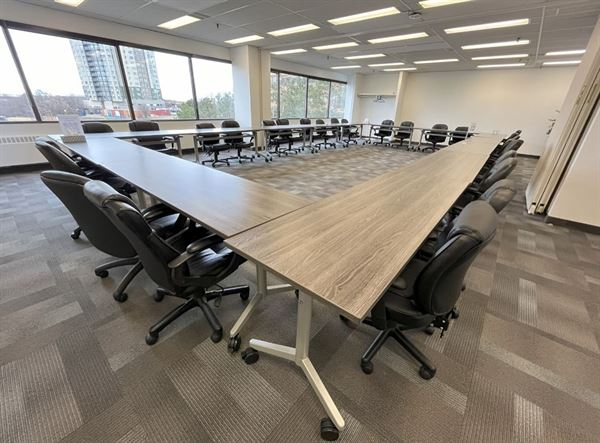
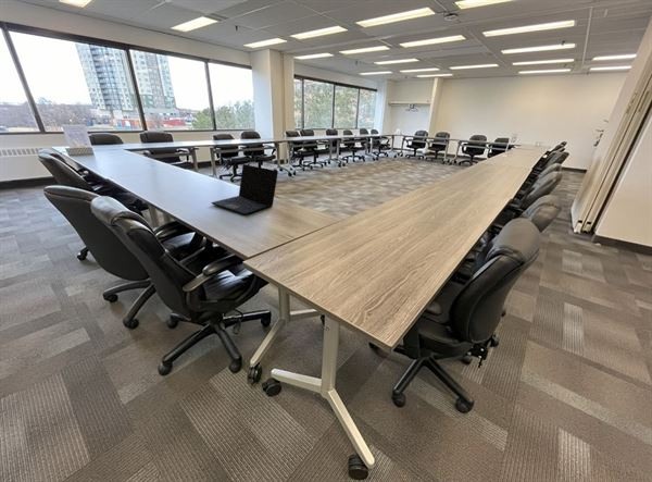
+ laptop (244, 187)
